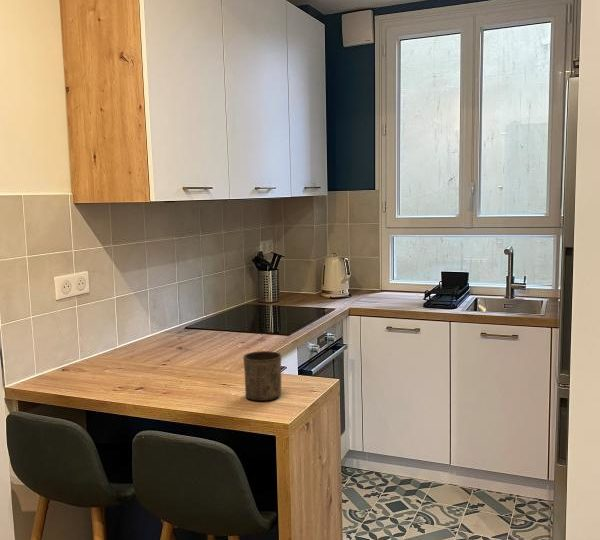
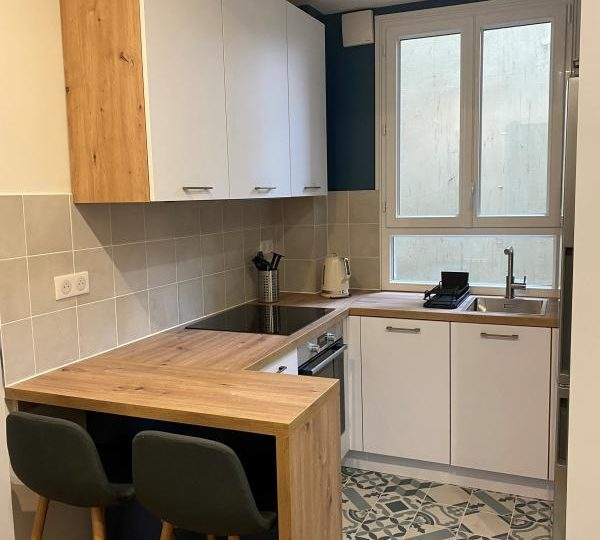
- cup (262, 375)
